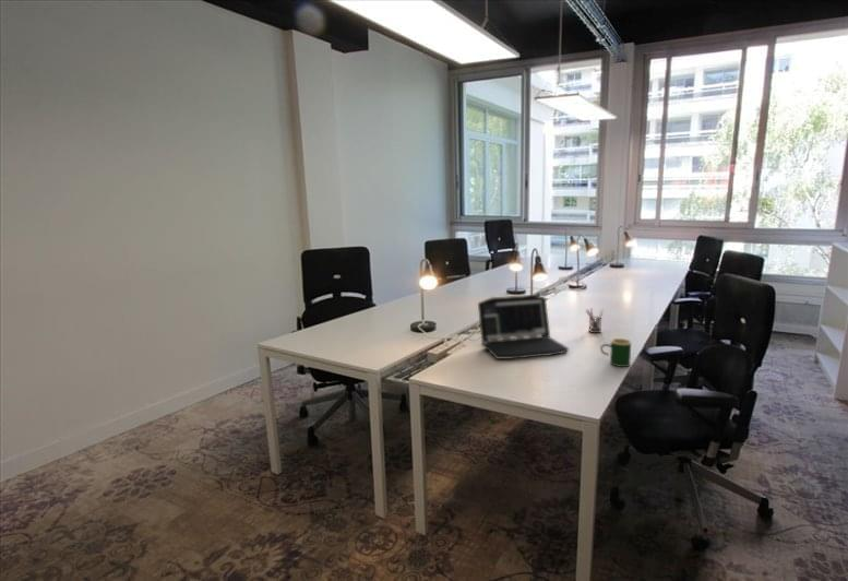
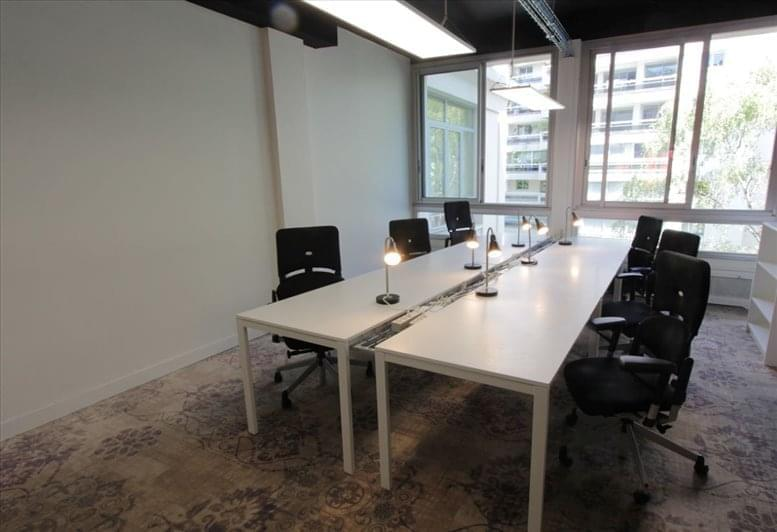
- laptop (522, 324)
- pen holder (595, 319)
- mug (616, 352)
